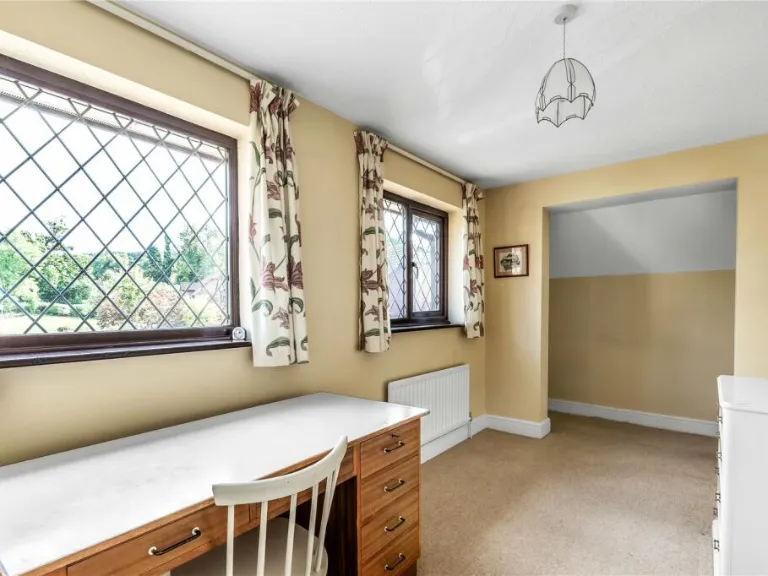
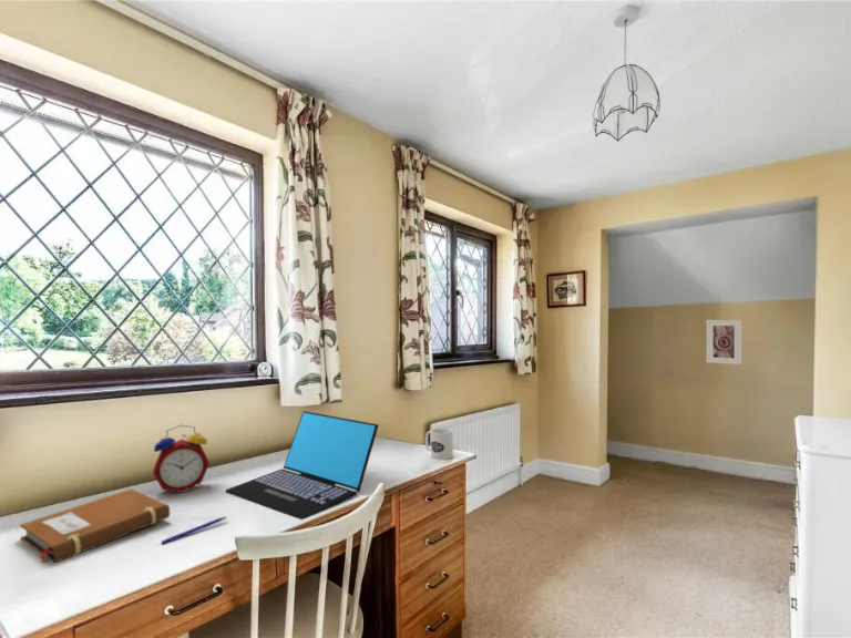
+ notebook (95, 522)
+ alarm clock (181, 455)
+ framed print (724, 341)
+ mug (438, 442)
+ pen (195, 529)
+ laptop (304, 457)
